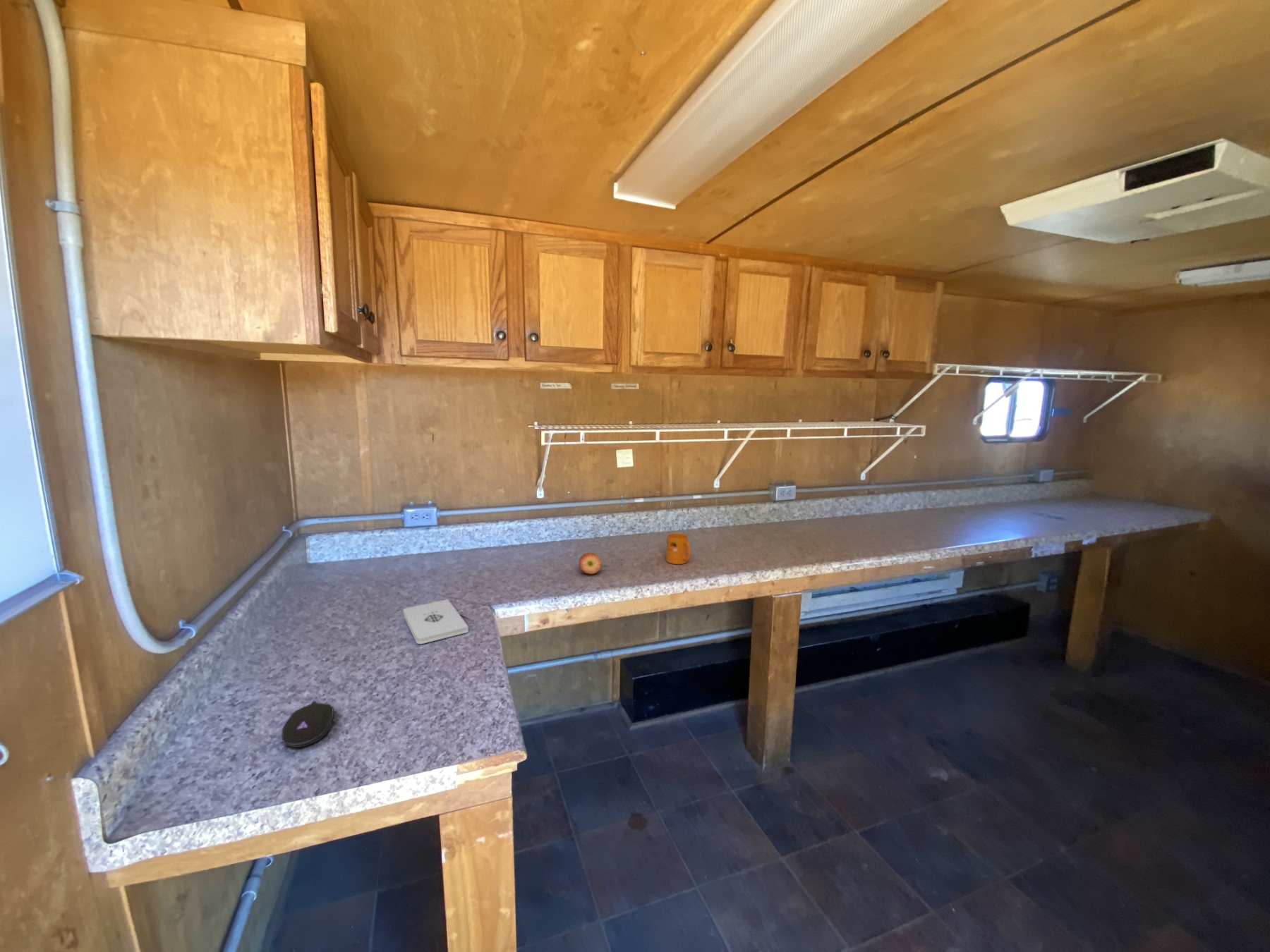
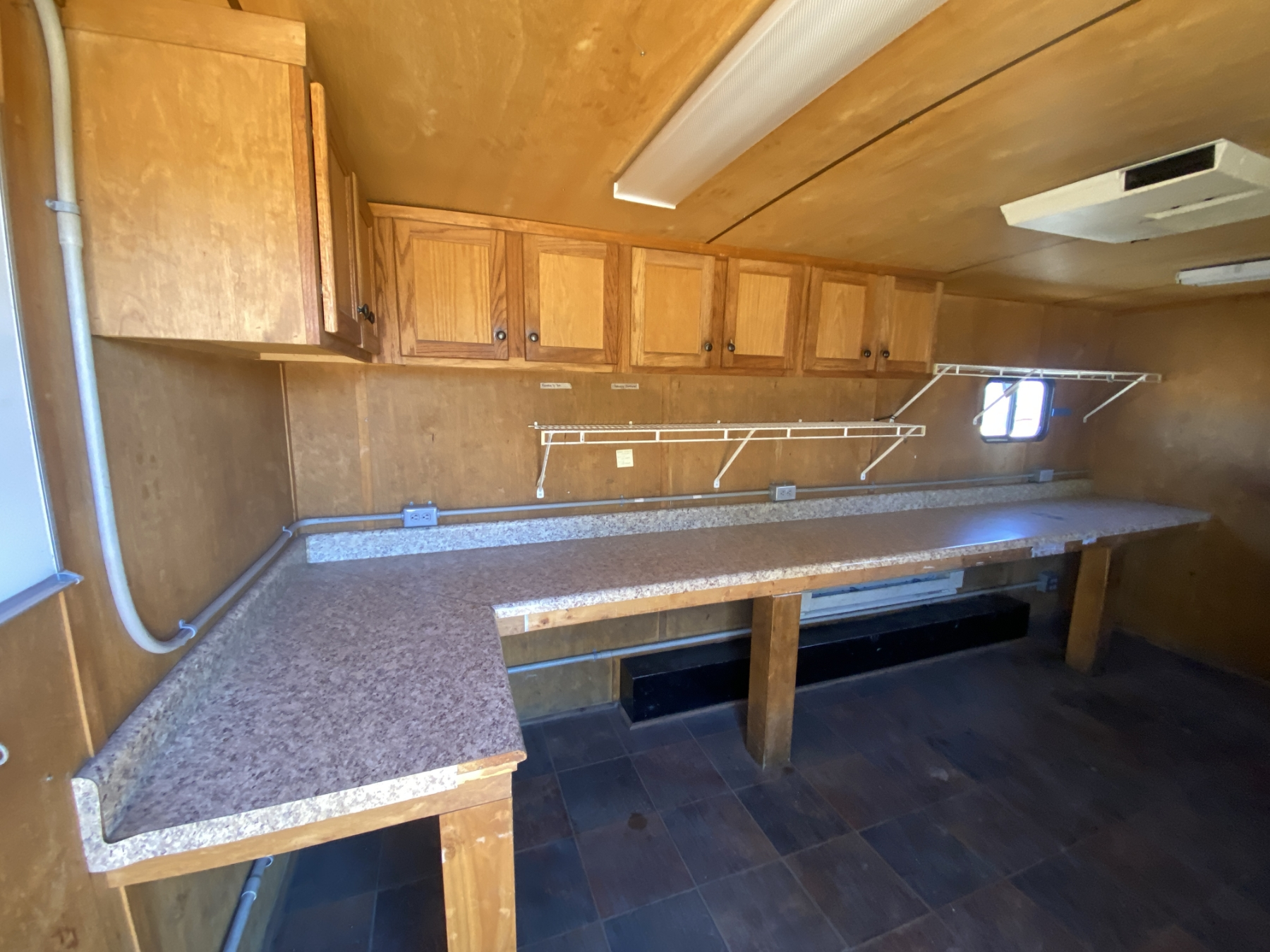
- computer mouse (309, 719)
- mug (680, 549)
- apple (590, 563)
- notepad (434, 620)
